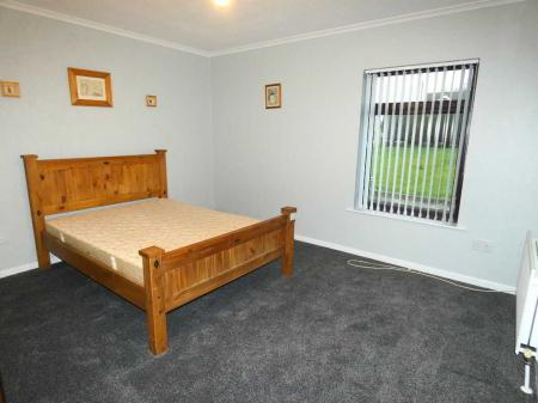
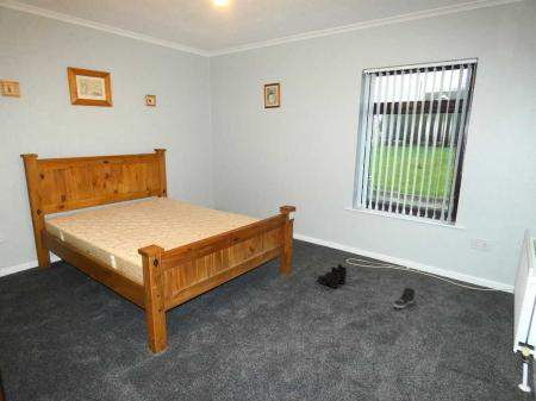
+ boots (331, 272)
+ sneaker (404, 296)
